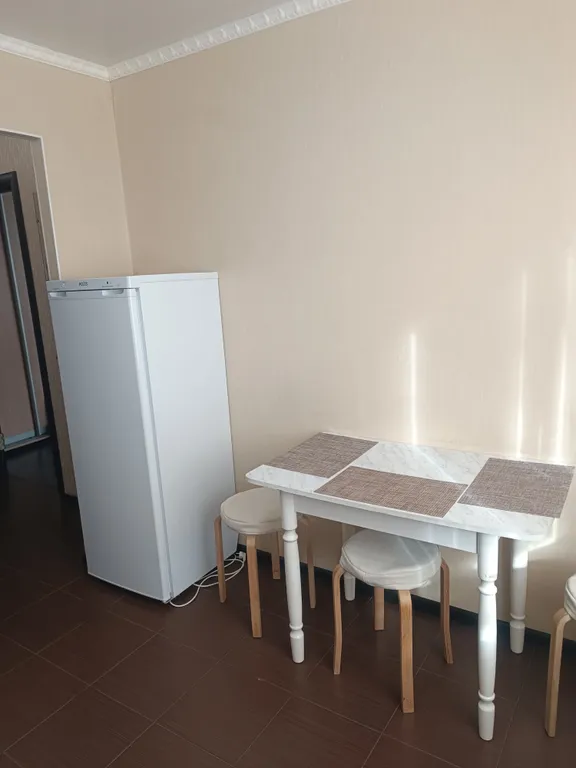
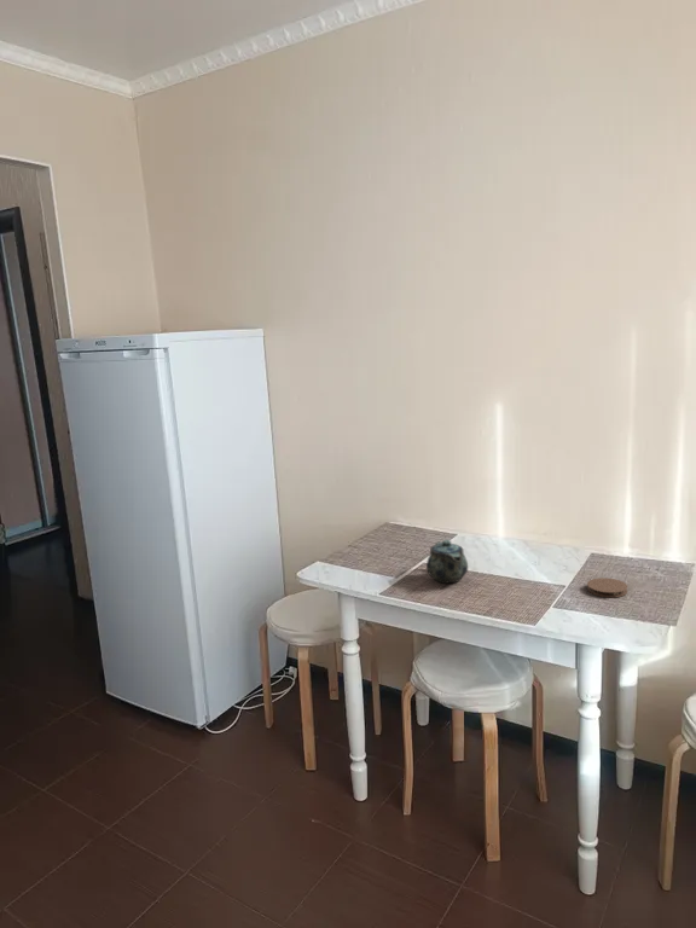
+ chinaware (446, 558)
+ coaster (607, 587)
